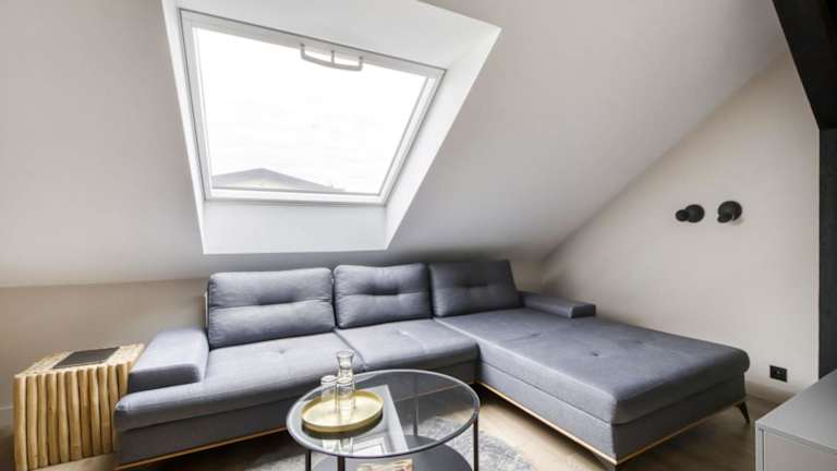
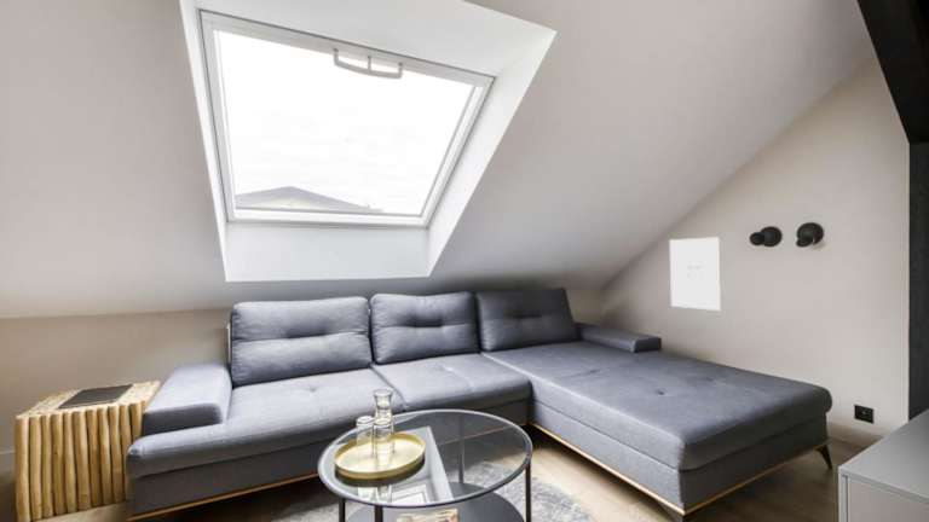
+ wall art (693, 273)
